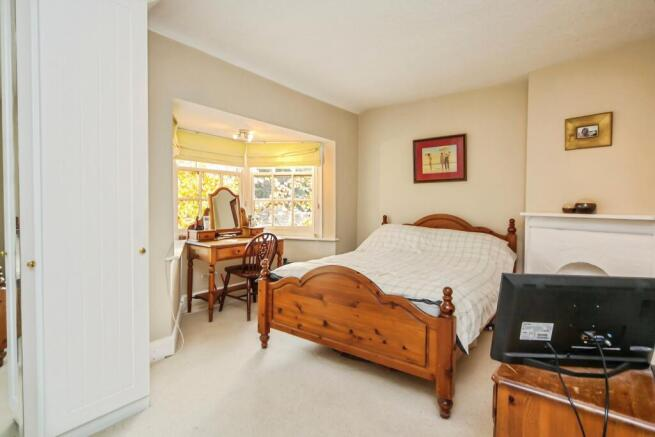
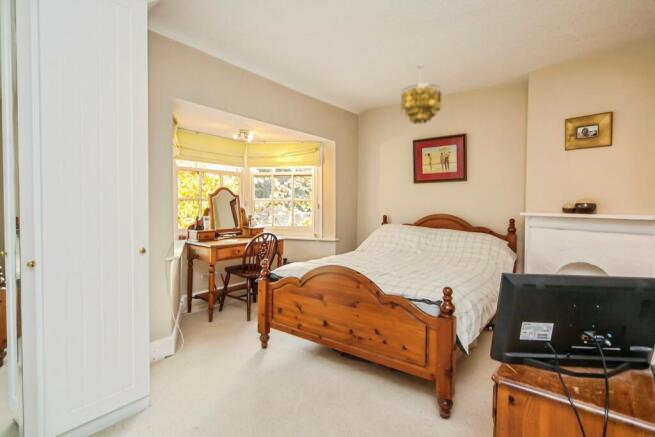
+ light fixture (420, 93)
